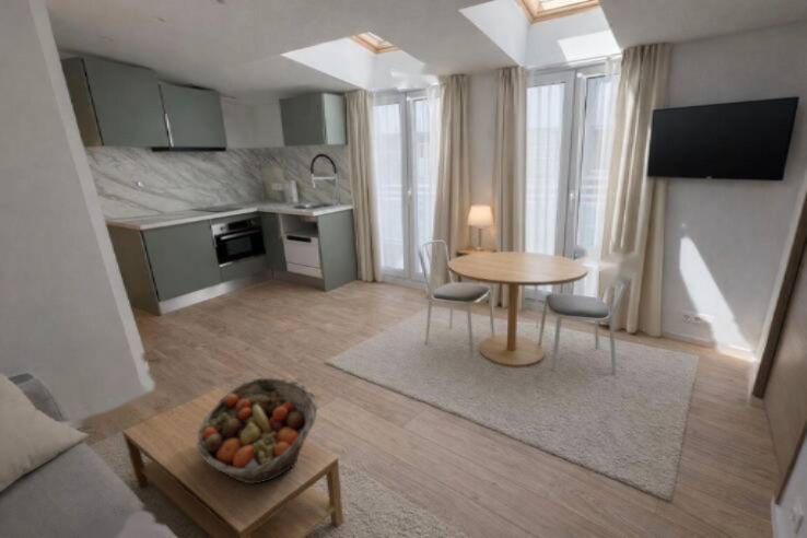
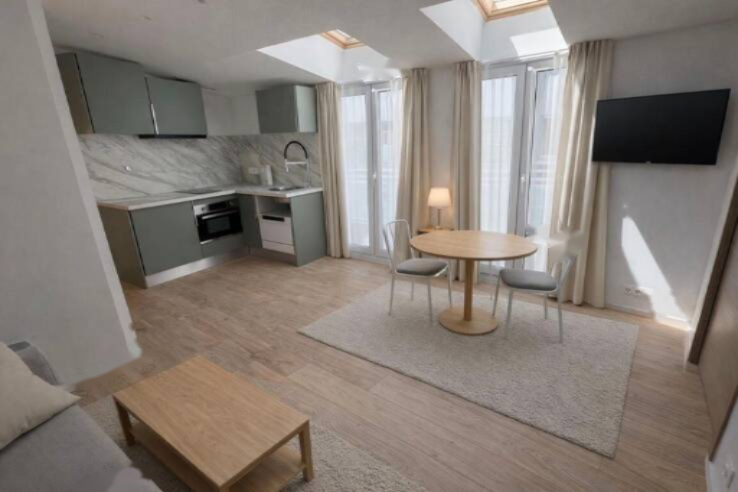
- fruit basket (259, 428)
